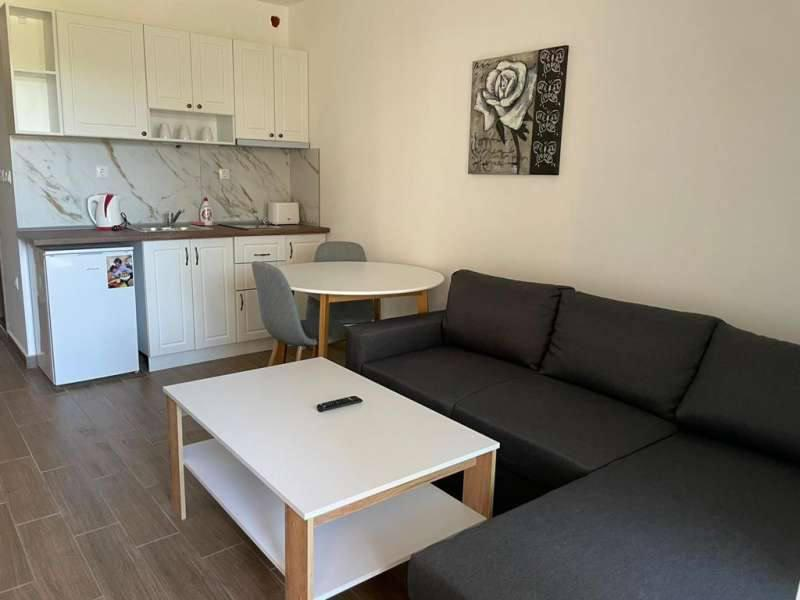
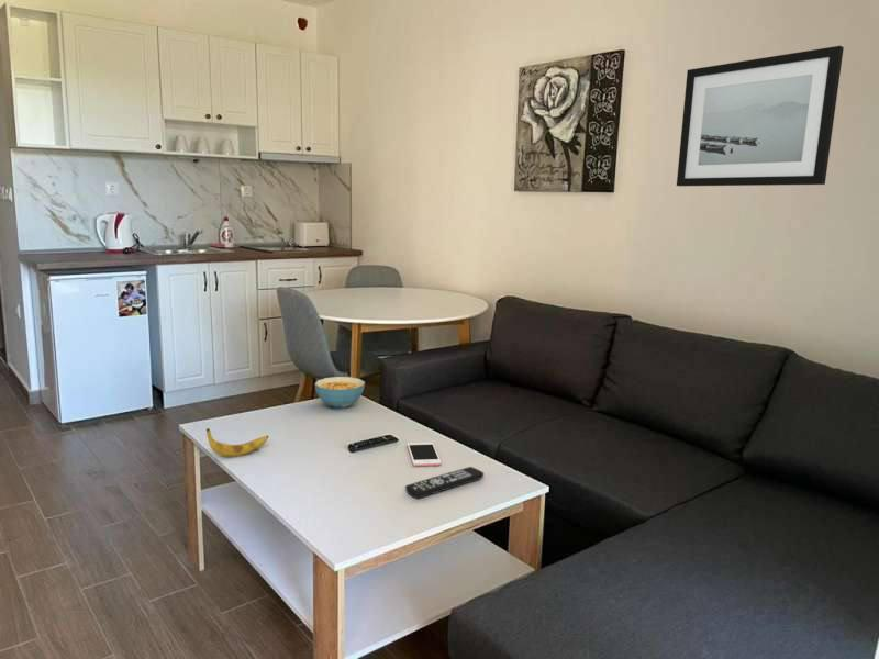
+ cereal bowl (340, 394)
+ banana (241, 444)
+ cell phone (423, 454)
+ remote control (445, 482)
+ wall art (752, 123)
